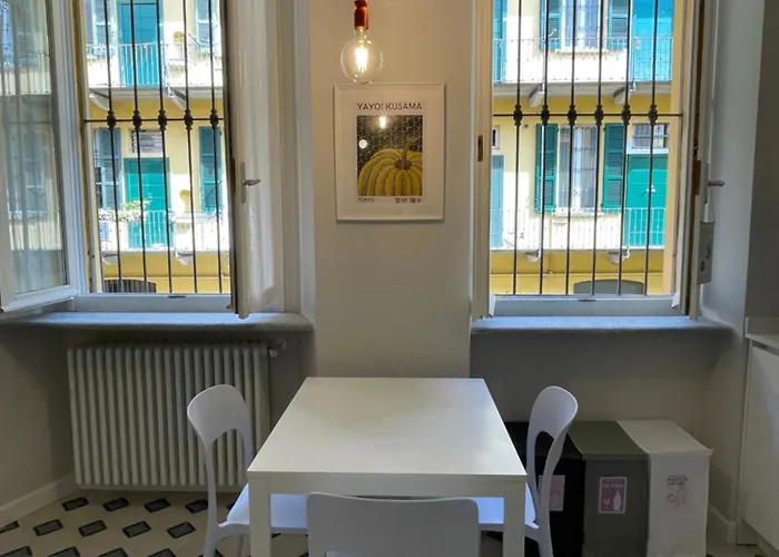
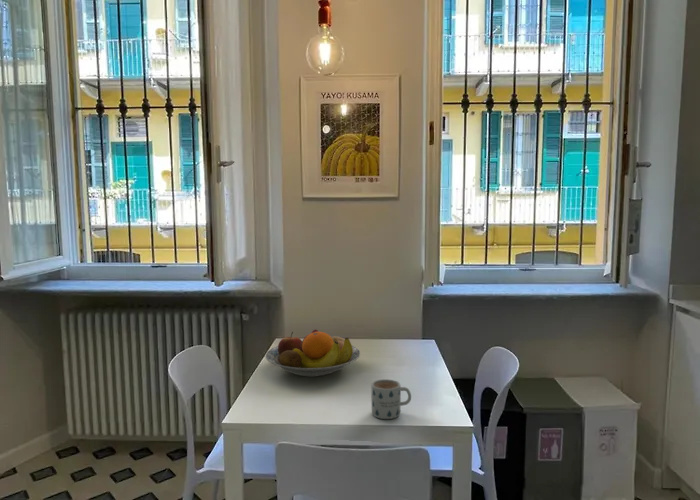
+ fruit bowl (313, 349)
+ mug (391, 398)
